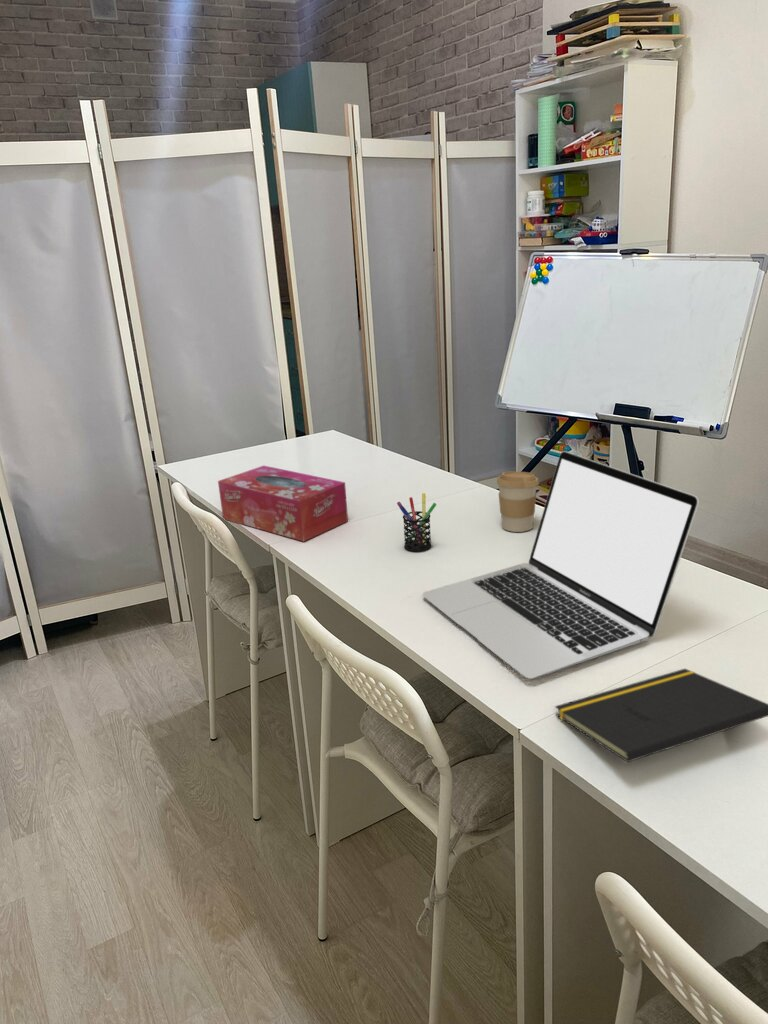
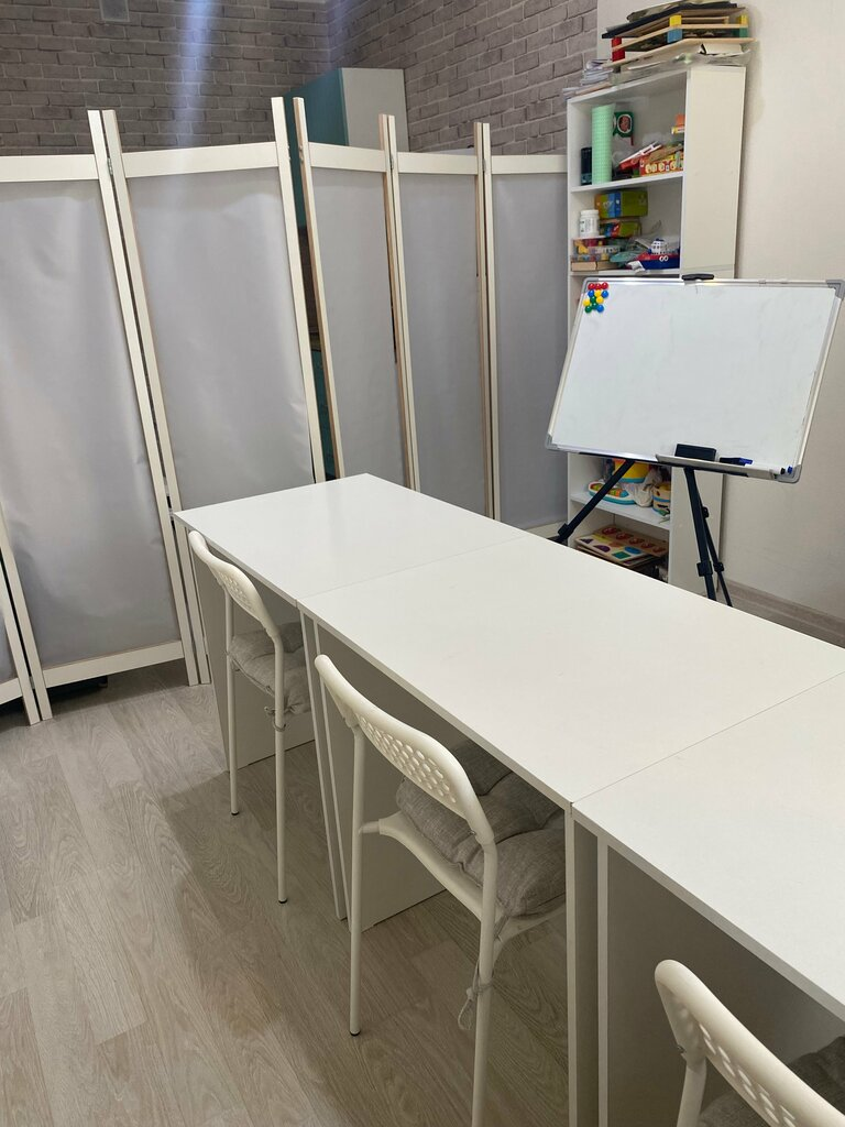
- tissue box (282, 500)
- pen holder (419, 520)
- coffee cup (517, 499)
- notepad (659, 710)
- laptop (547, 552)
